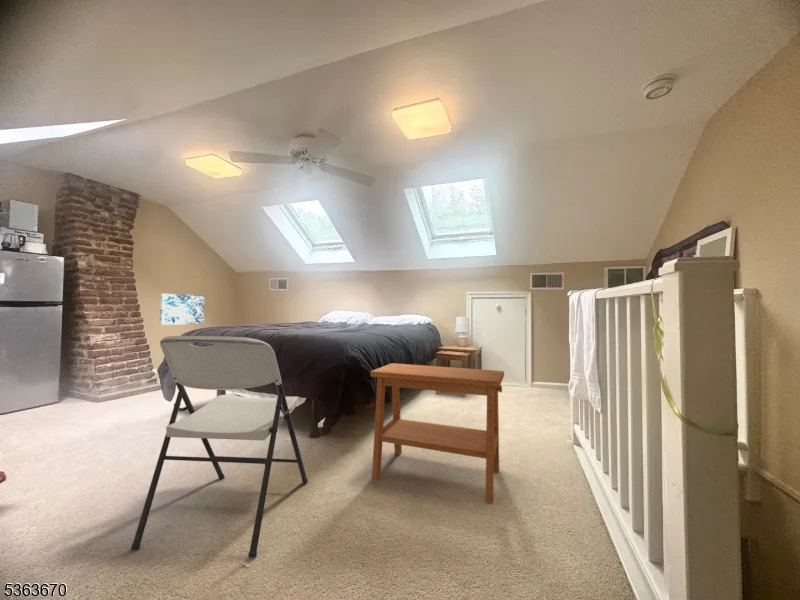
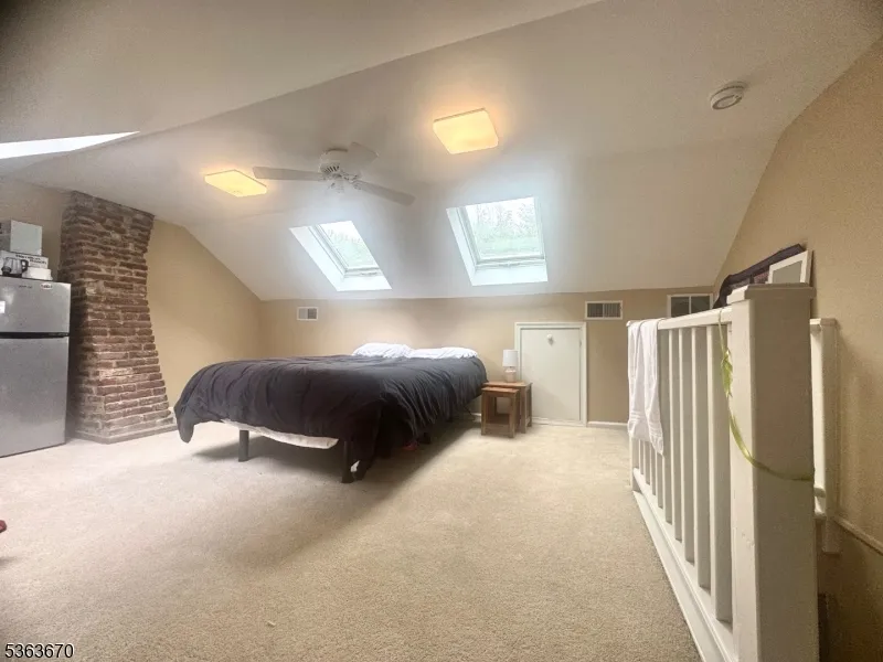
- side table (437, 424)
- chair (235, 420)
- wall art (183, 309)
